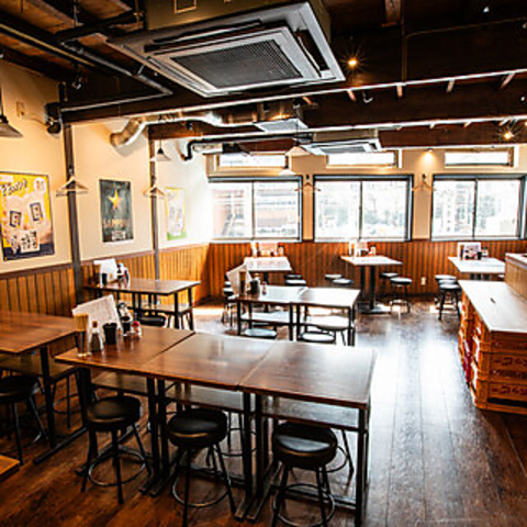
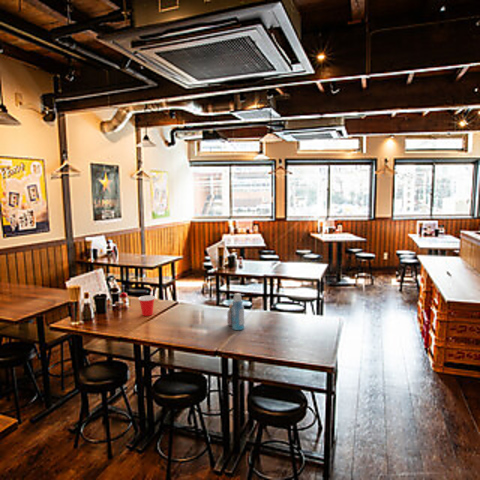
+ cup (147, 306)
+ bottle (235, 309)
